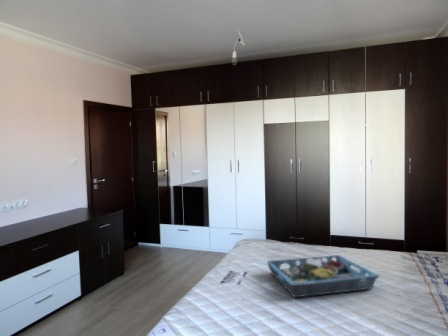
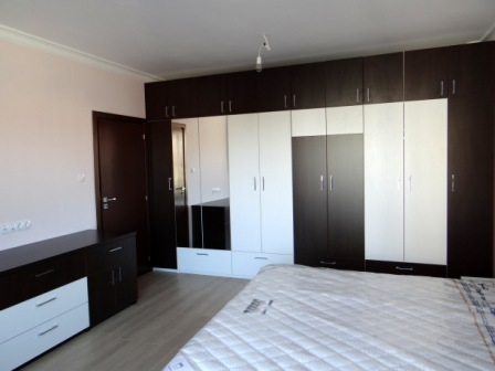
- serving tray (319, 273)
